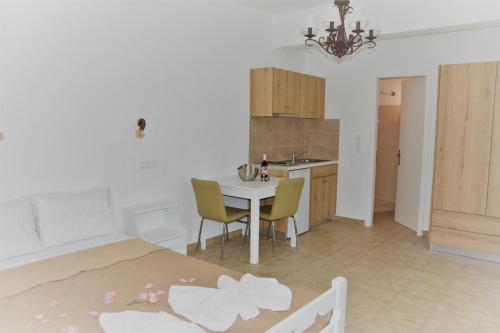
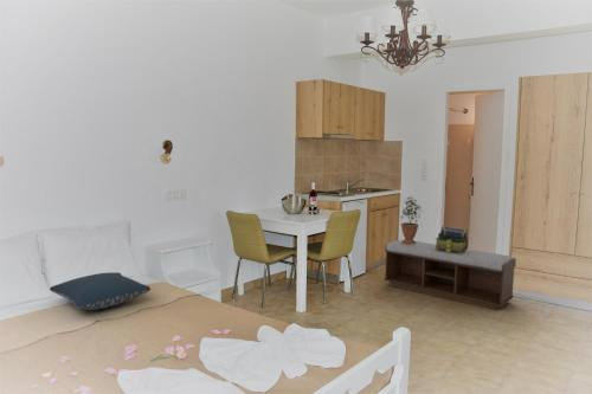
+ bench (445, 270)
+ stack of books (452, 239)
+ potted plant (411, 219)
+ pillow (101, 289)
